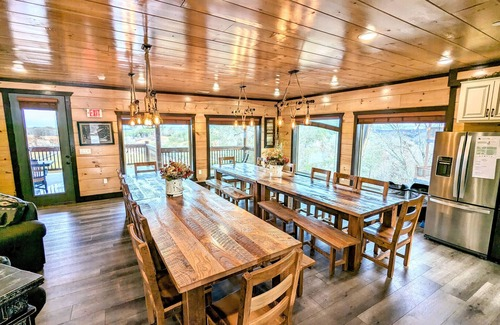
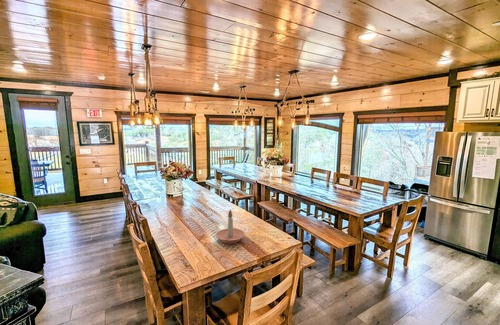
+ candle holder (230, 224)
